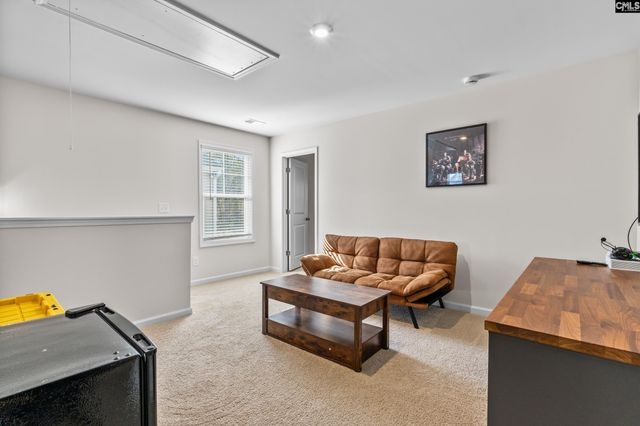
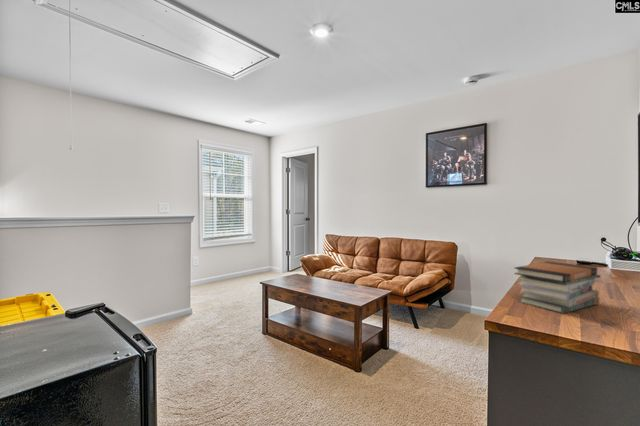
+ book stack (556, 285)
